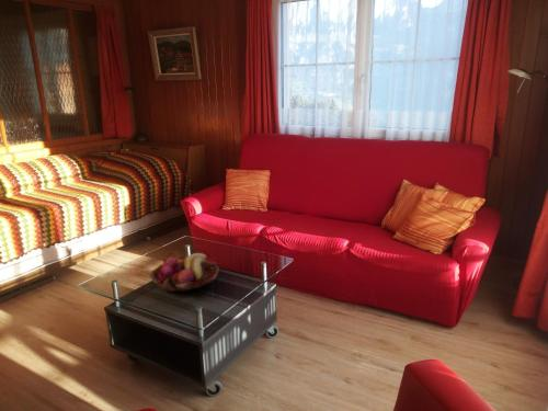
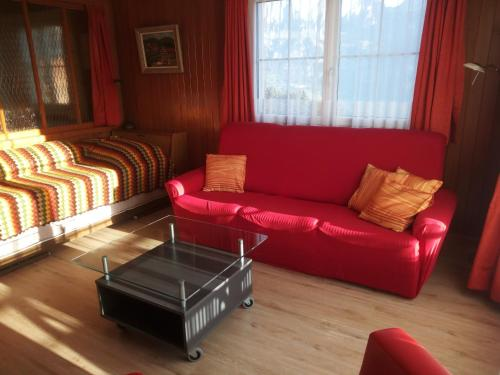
- fruit basket (185, 271)
